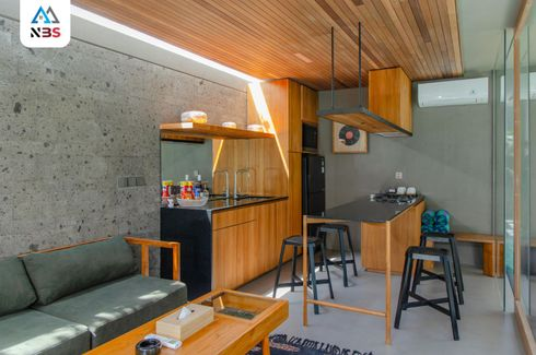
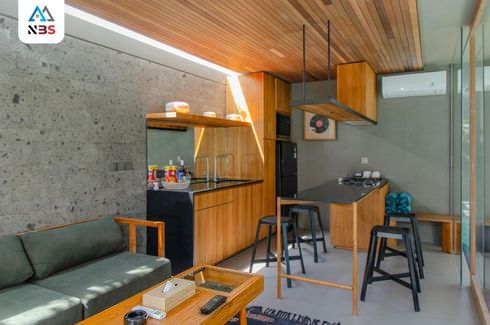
+ remote control (214, 303)
